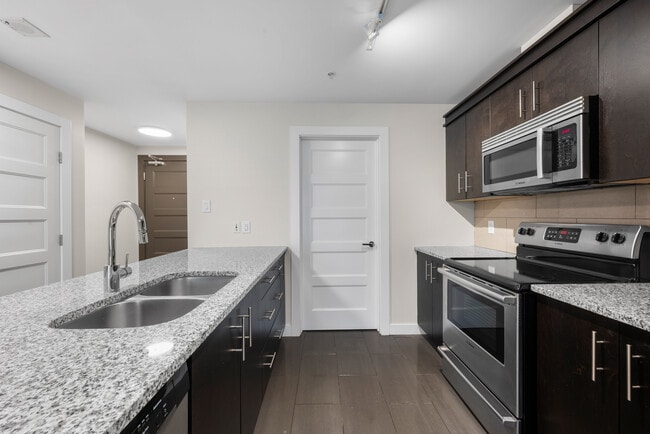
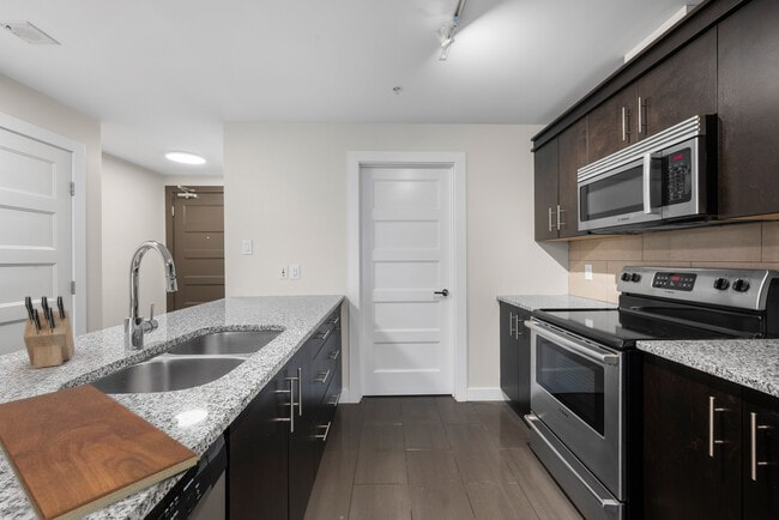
+ knife block (50, 327)
+ chopping board (77, 430)
